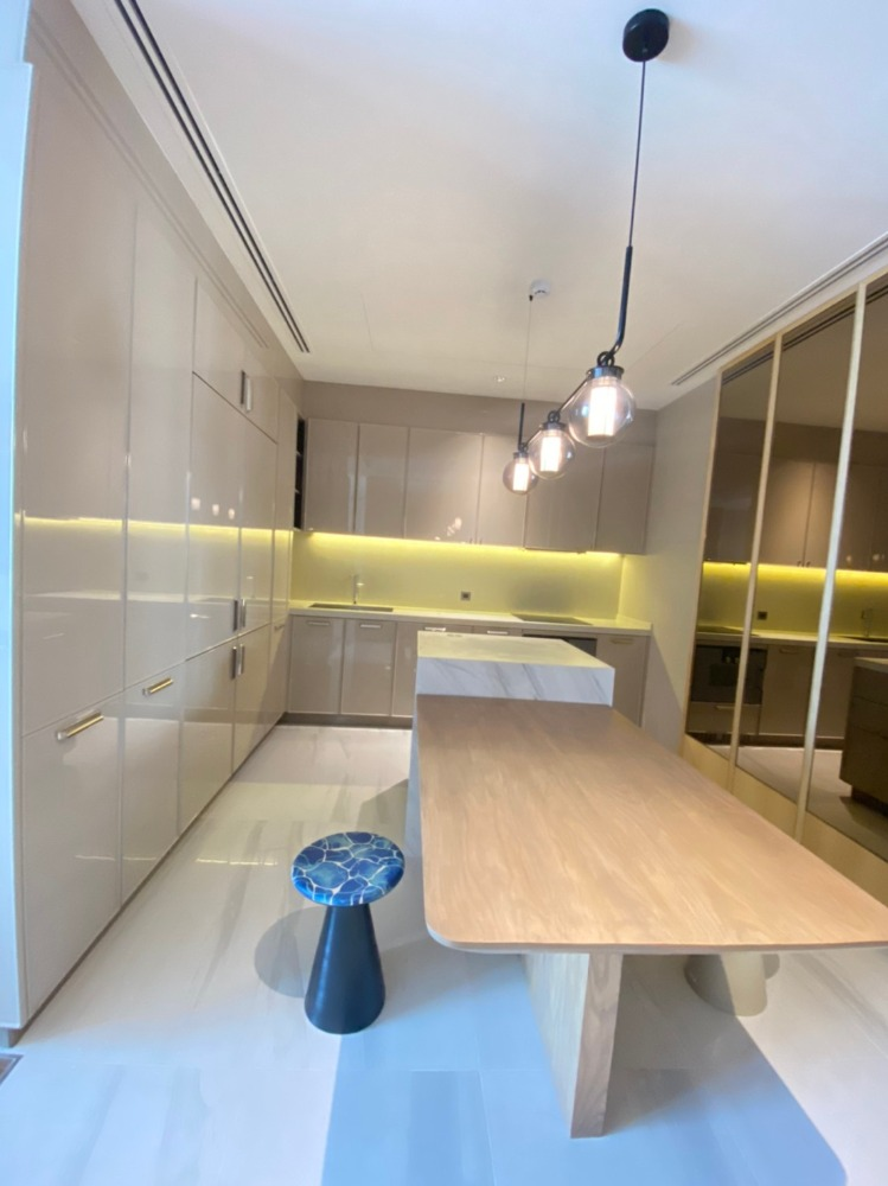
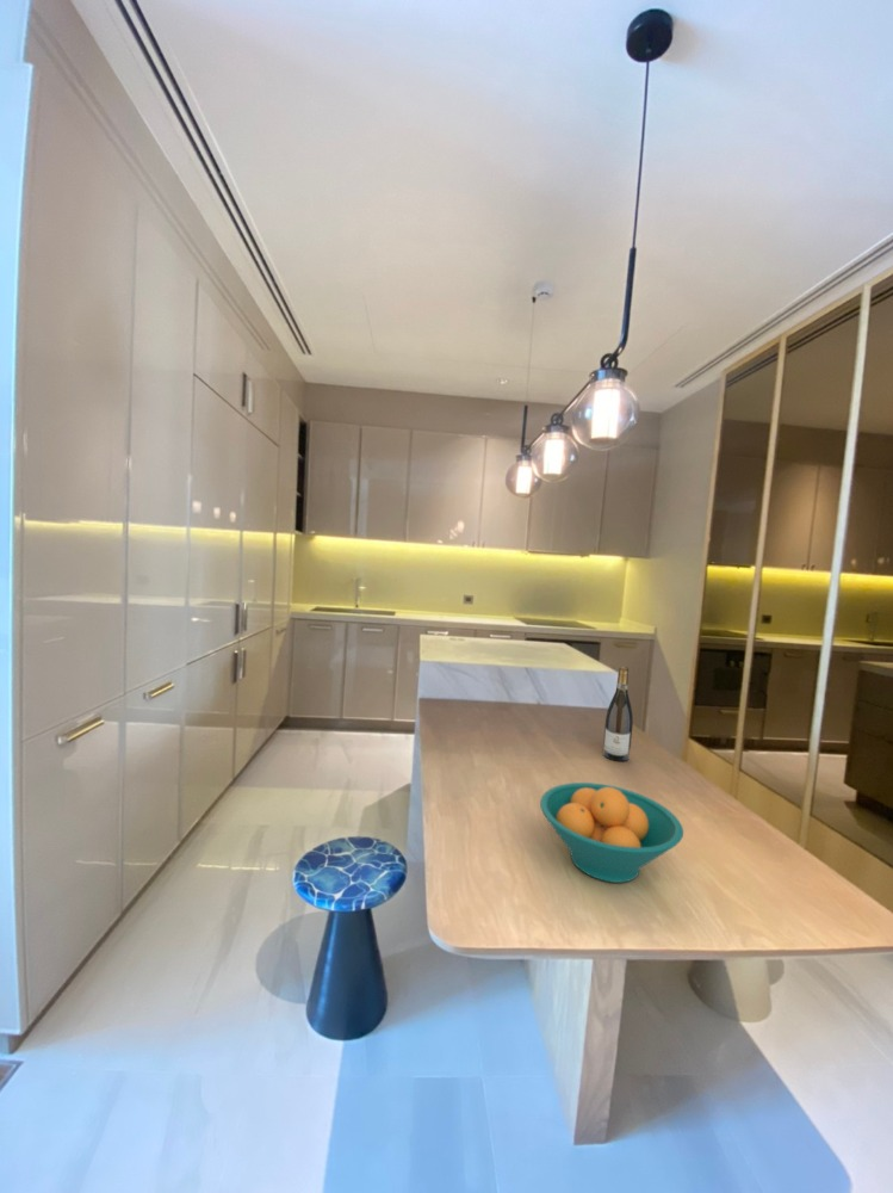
+ fruit bowl (607, 826)
+ wine bottle (619, 711)
